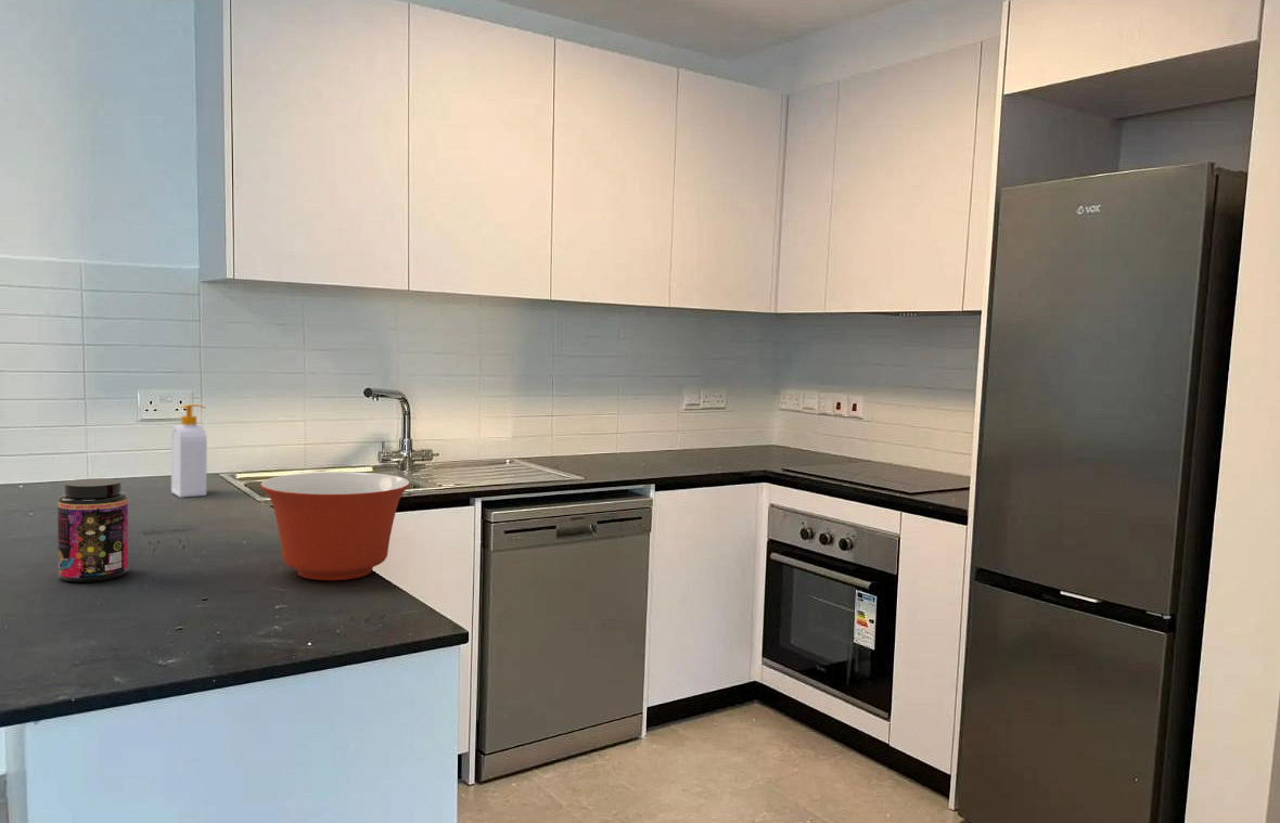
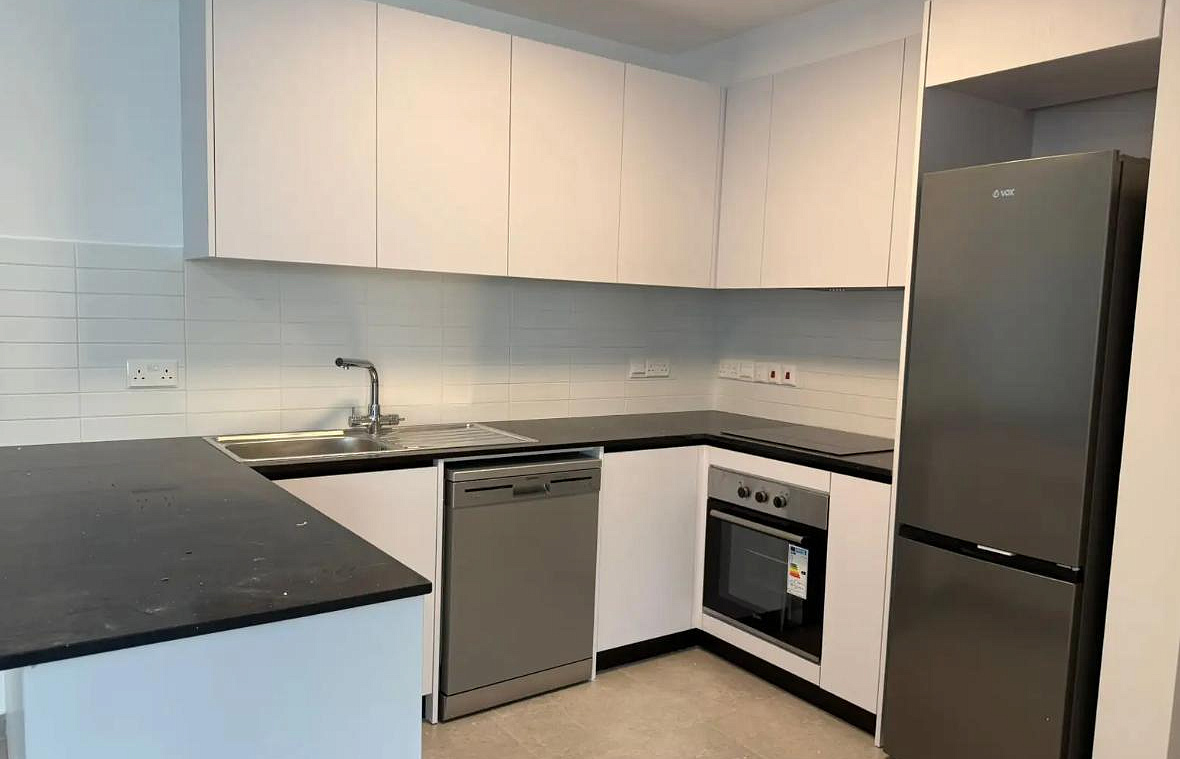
- soap bottle (190, 449)
- mixing bowl (336, 526)
- jar (93, 528)
